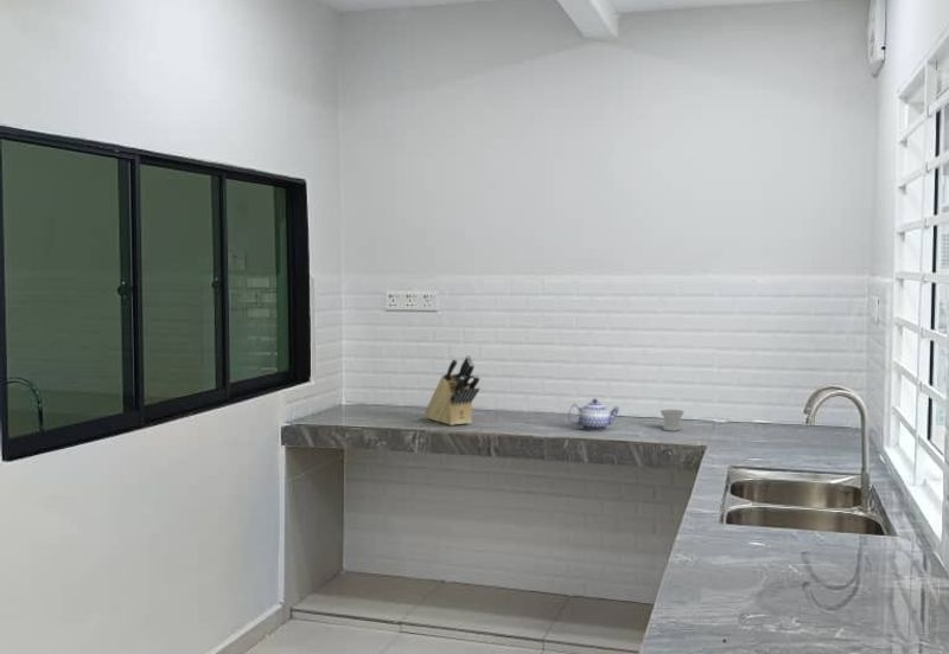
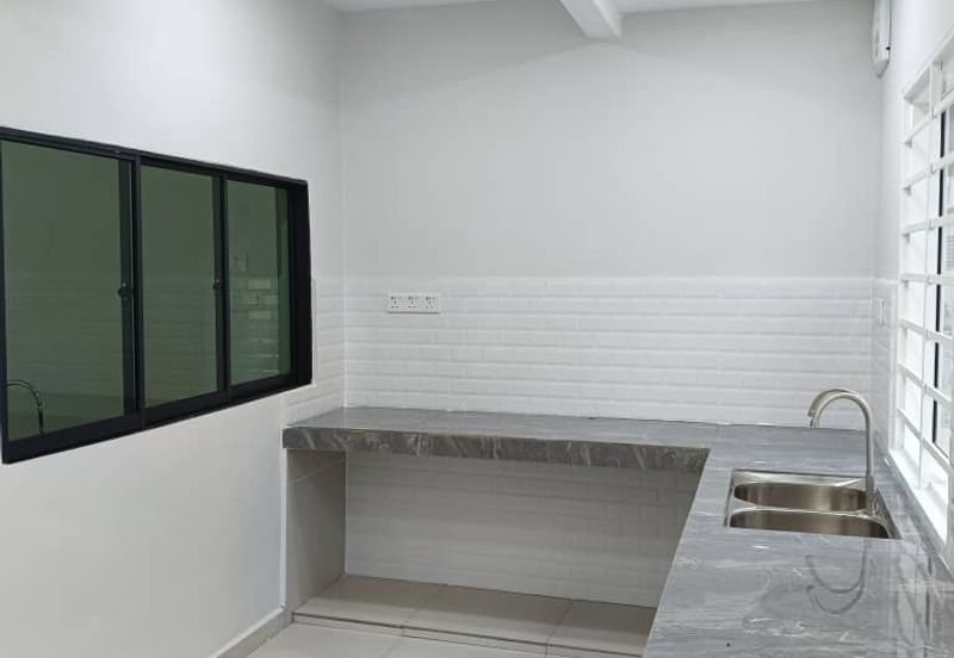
- knife block (452, 387)
- teapot (593, 413)
- cup (671, 419)
